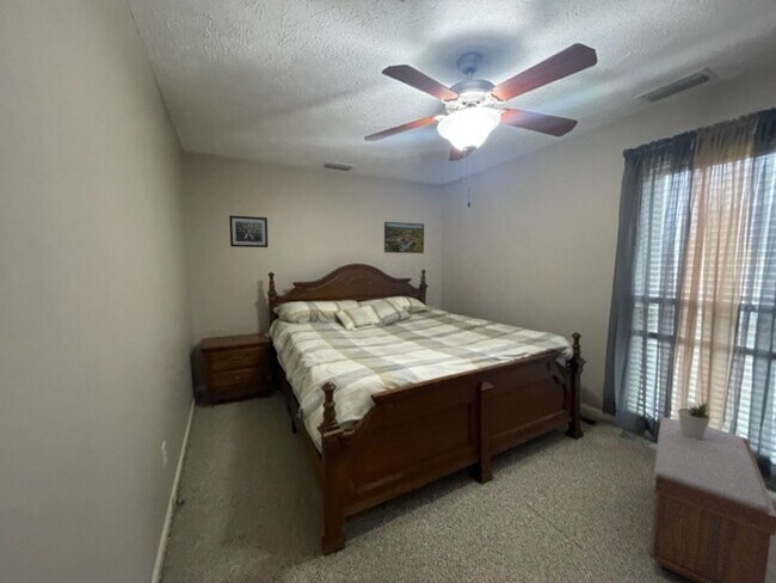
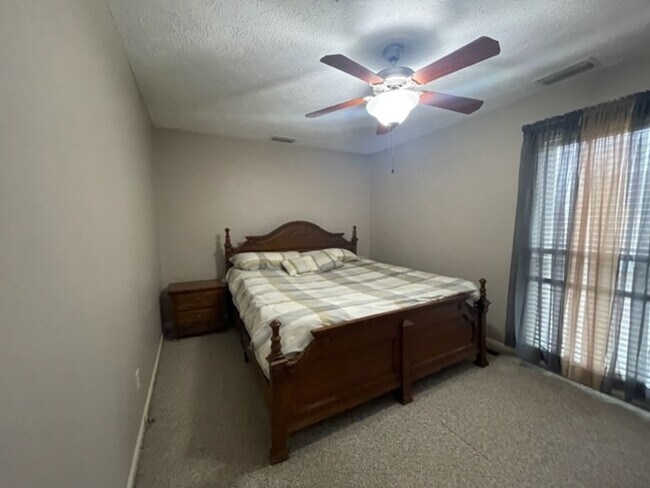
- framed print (404, 238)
- bench (701, 493)
- wall art (248, 232)
- potted plant (694, 416)
